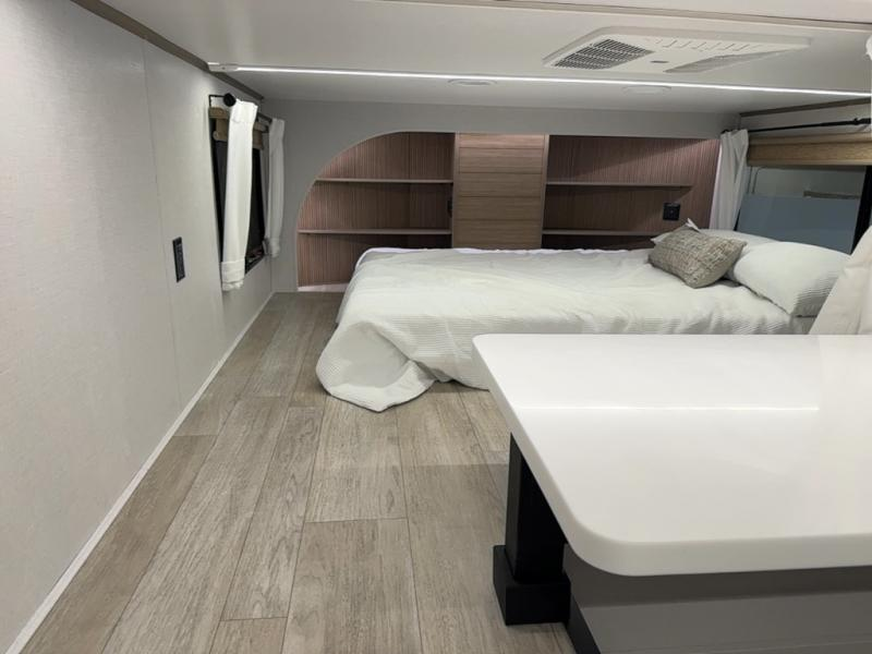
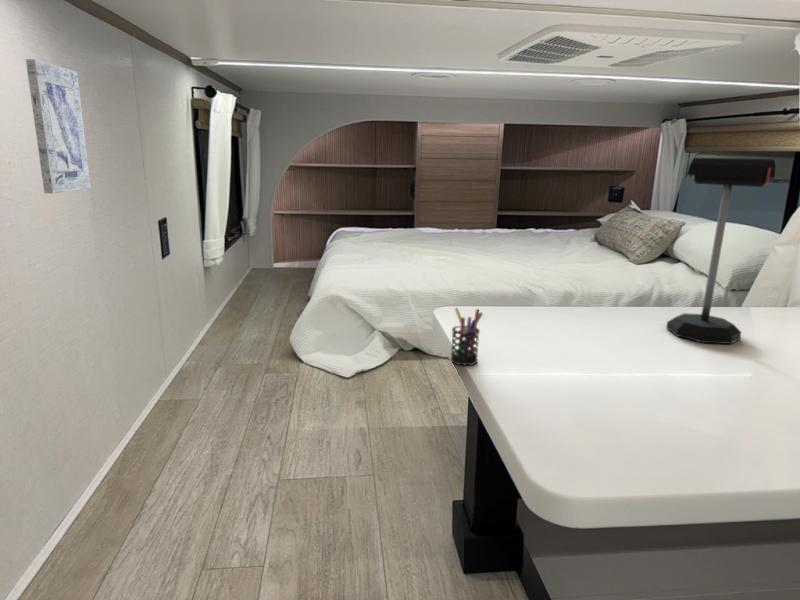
+ pen holder (469, 333)
+ mailbox (716, 249)
+ wall art (61, 130)
